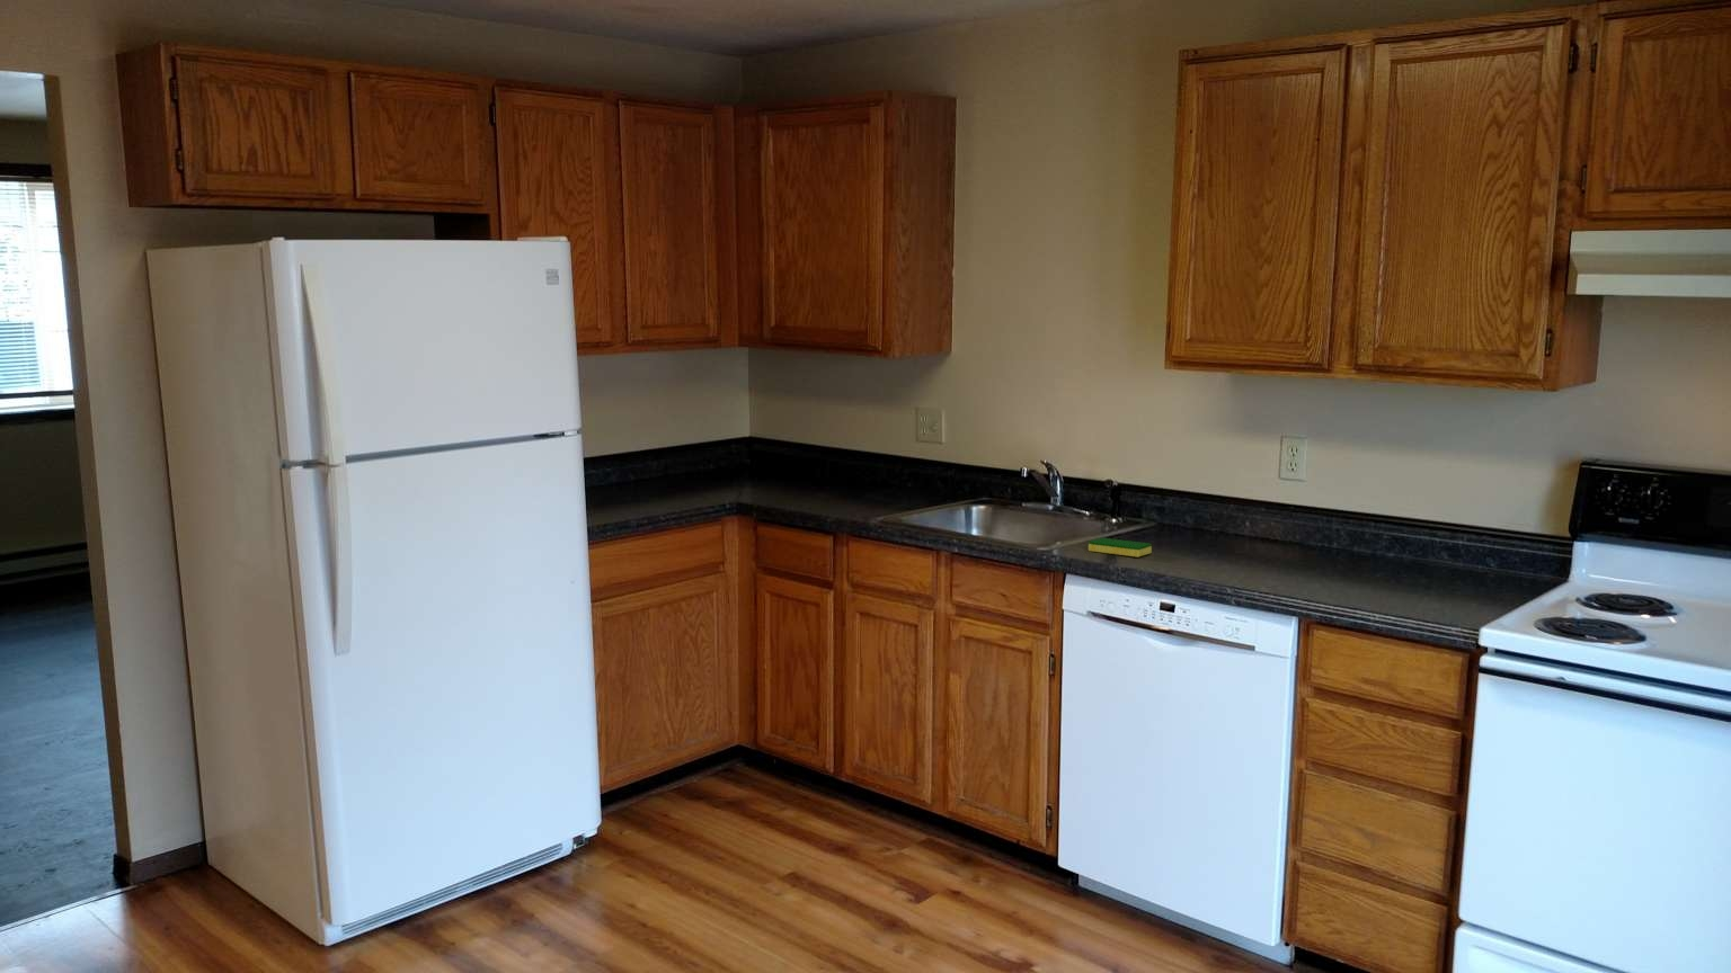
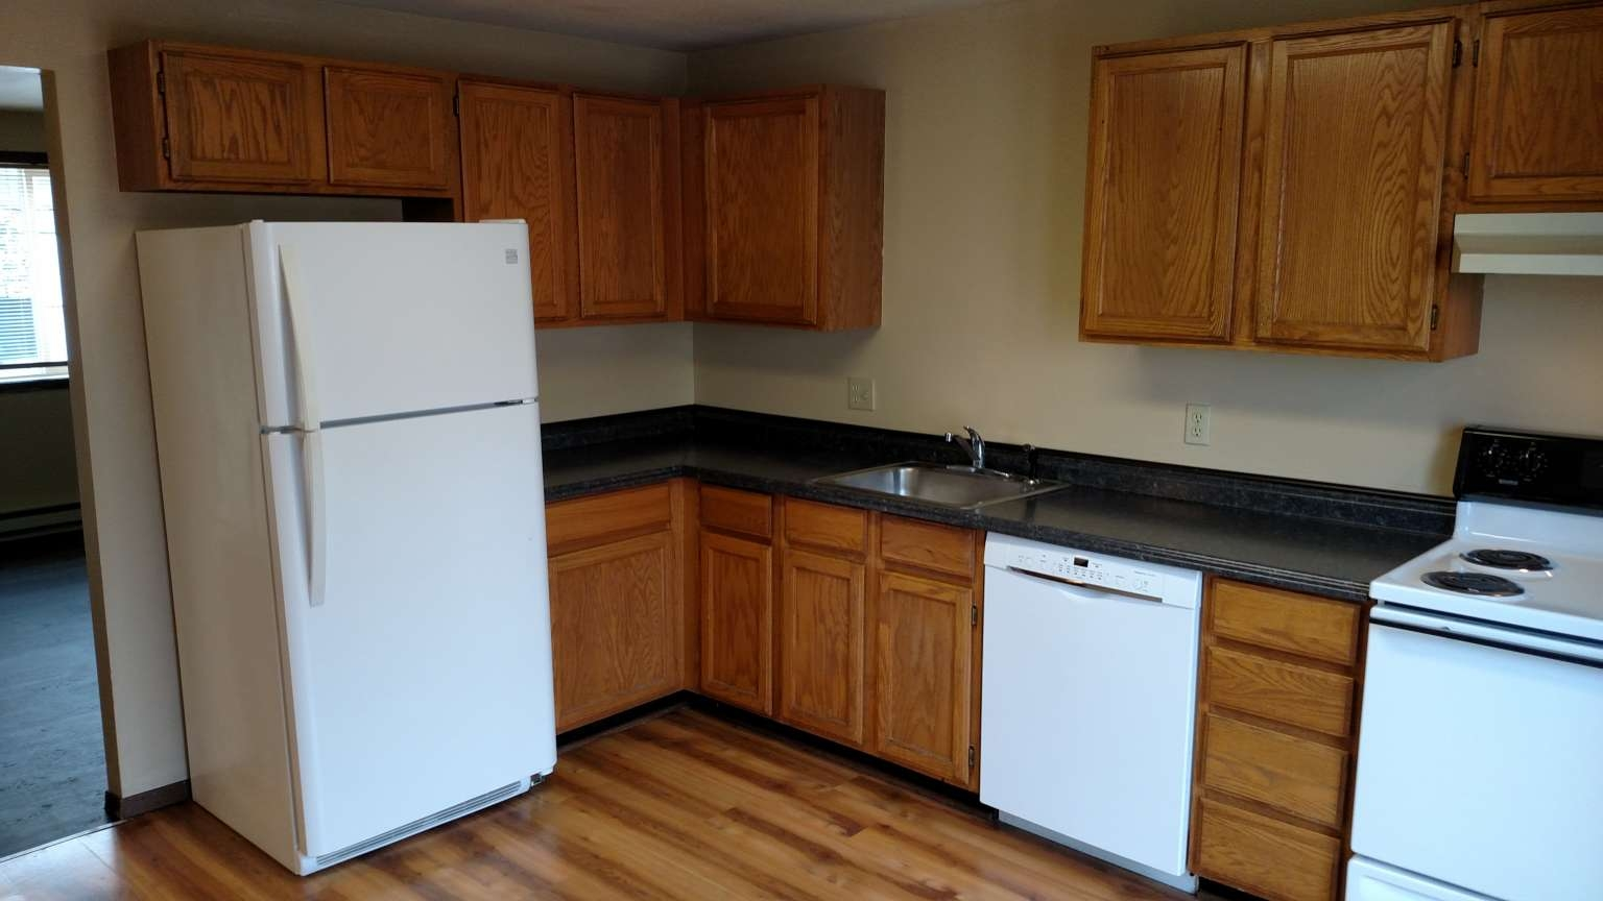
- dish sponge (1119, 546)
